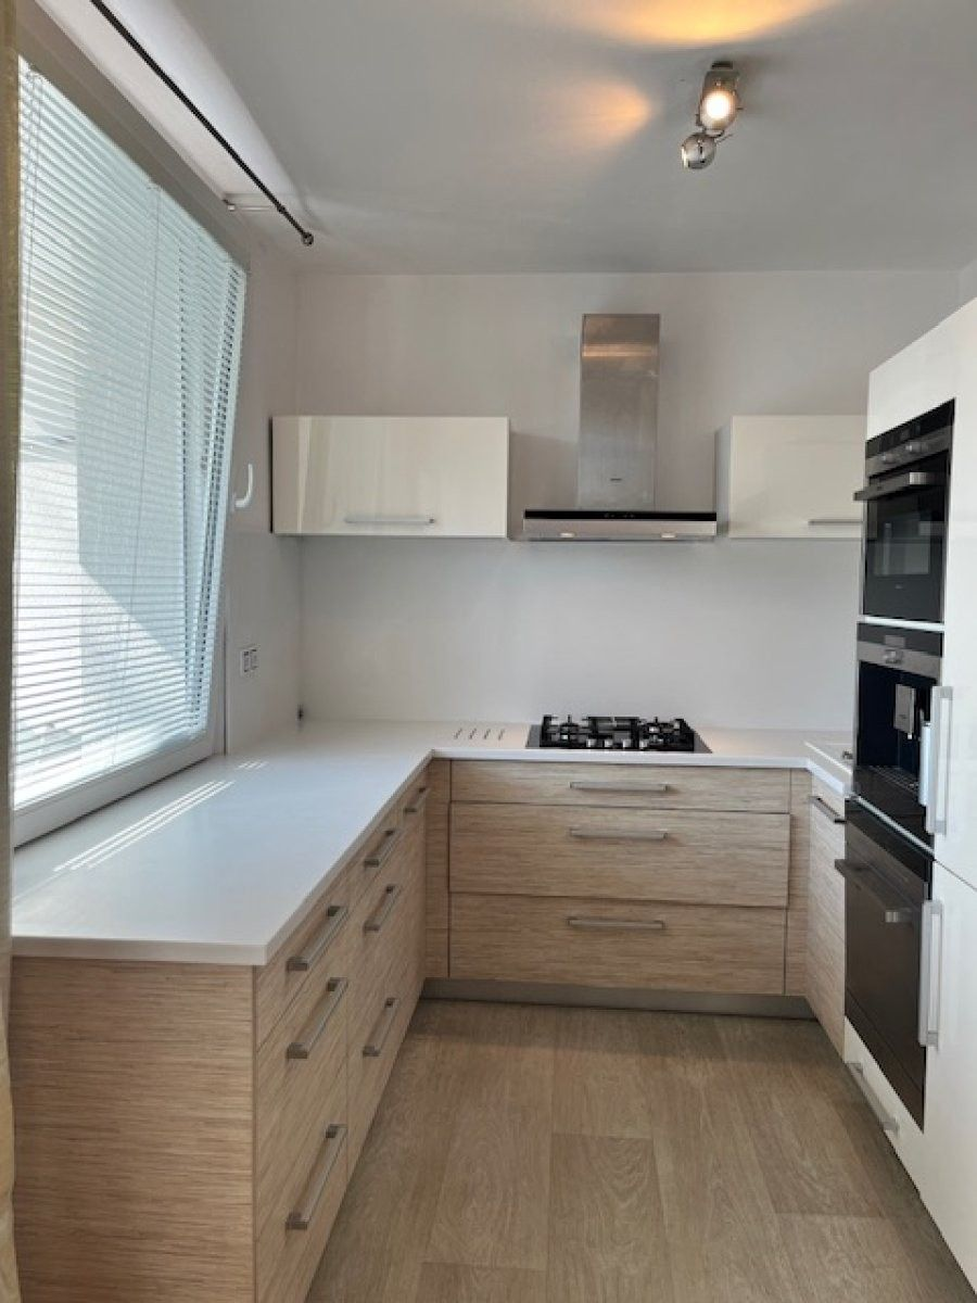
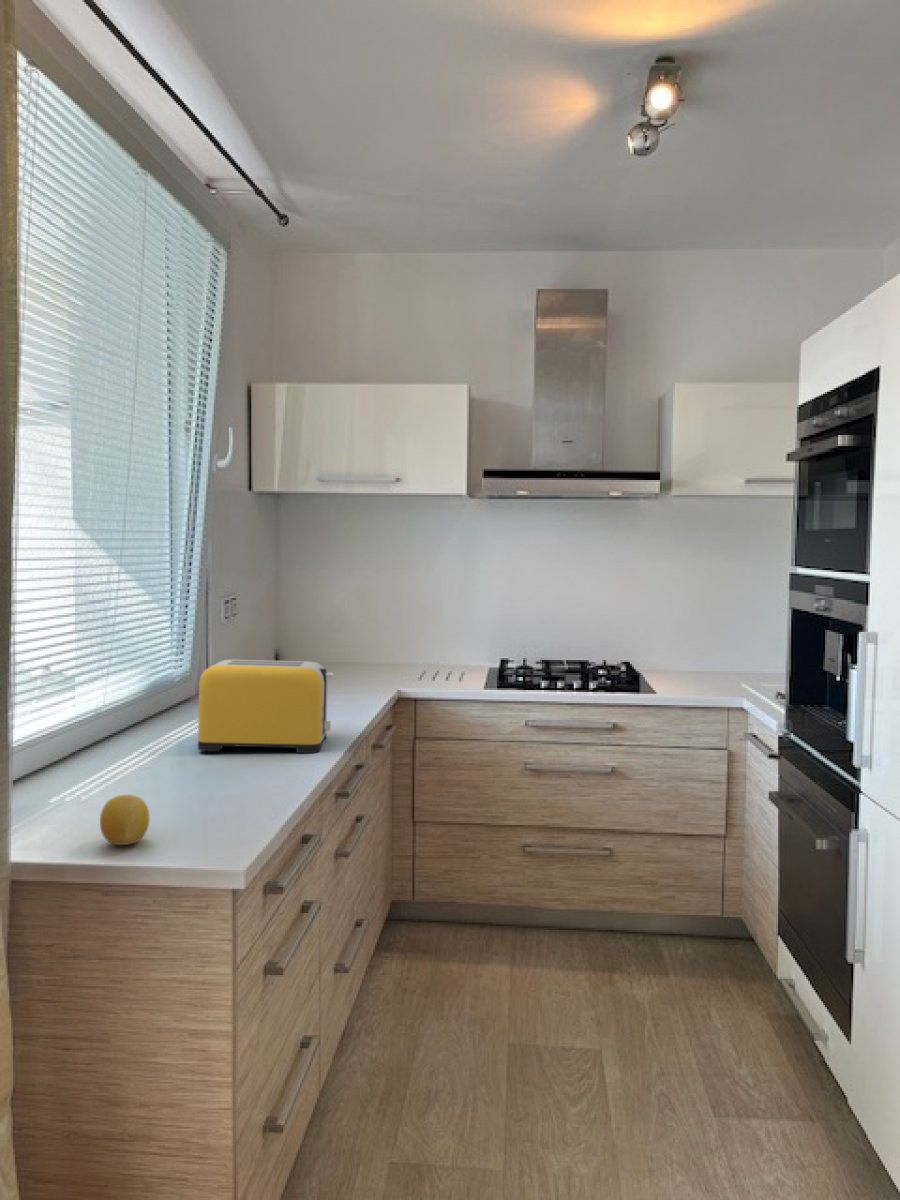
+ toaster (269, 703)
+ fruit (124, 819)
